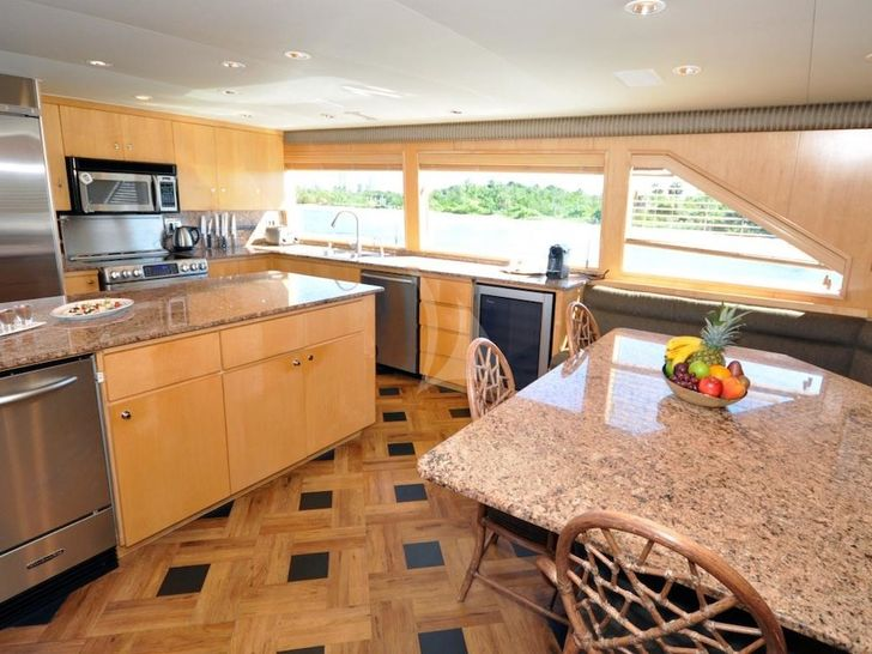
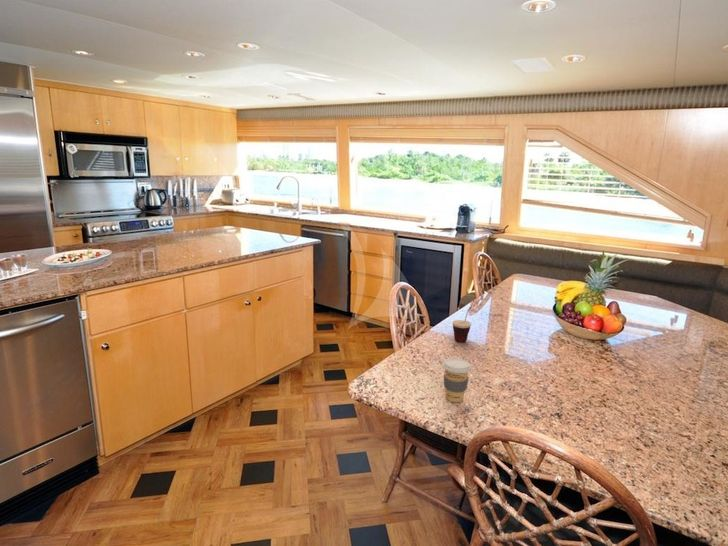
+ cup (464, 323)
+ coffee cup (455, 380)
